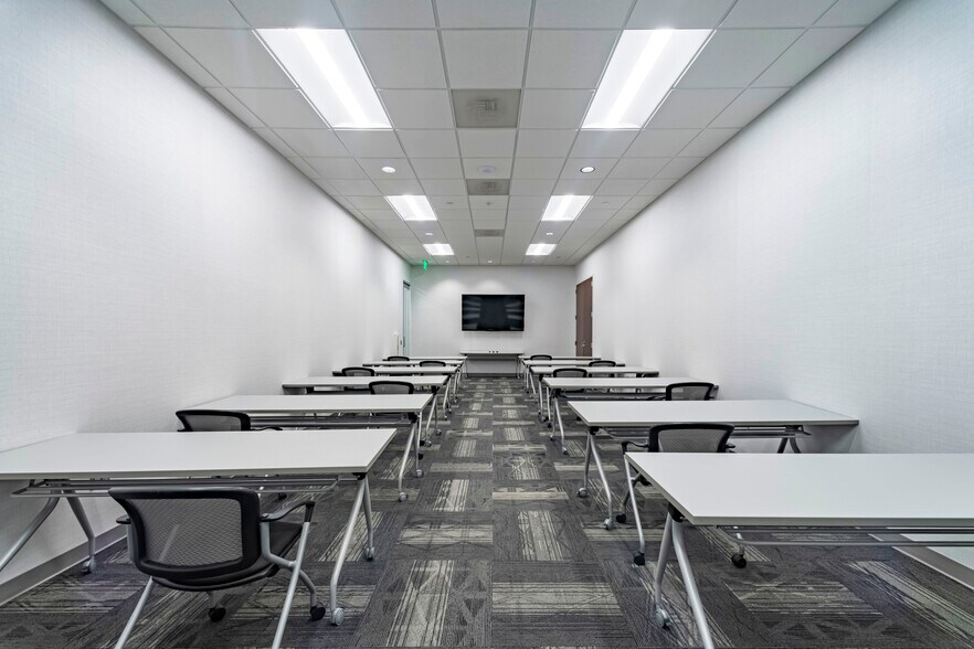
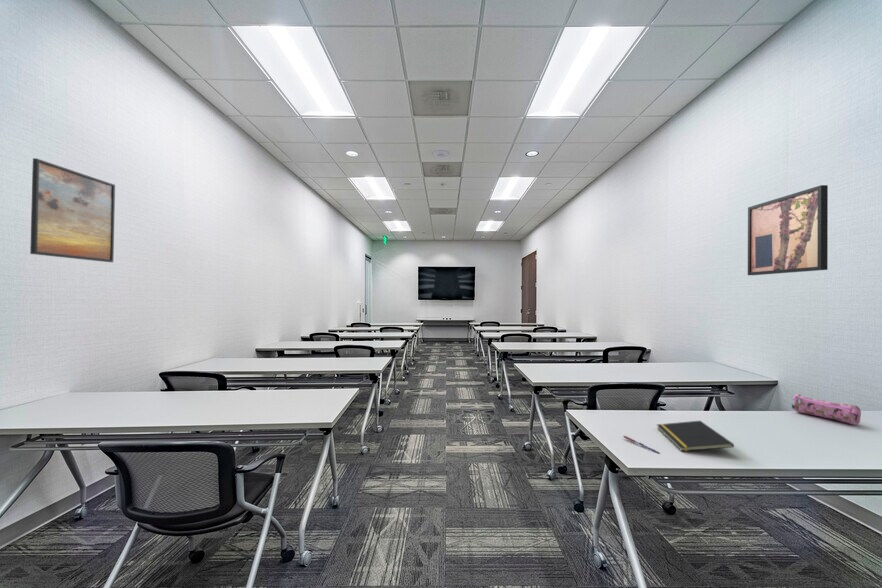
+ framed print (77, 215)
+ pencil case (825, 408)
+ wall art (783, 235)
+ notepad (691, 434)
+ pen (640, 443)
